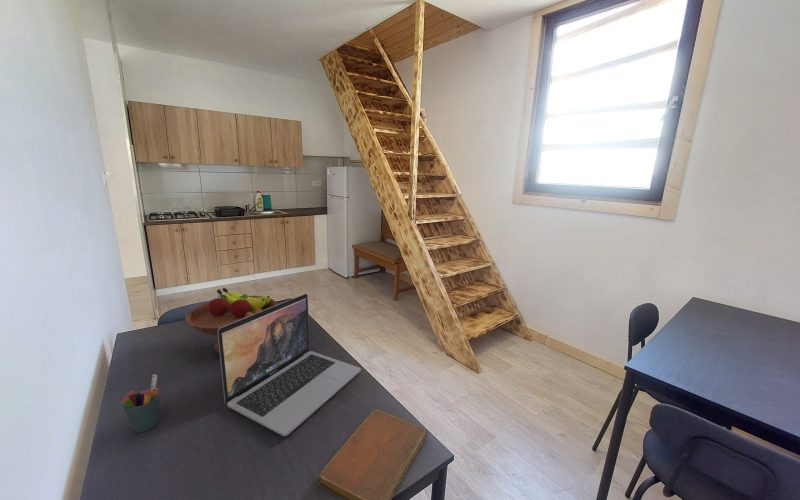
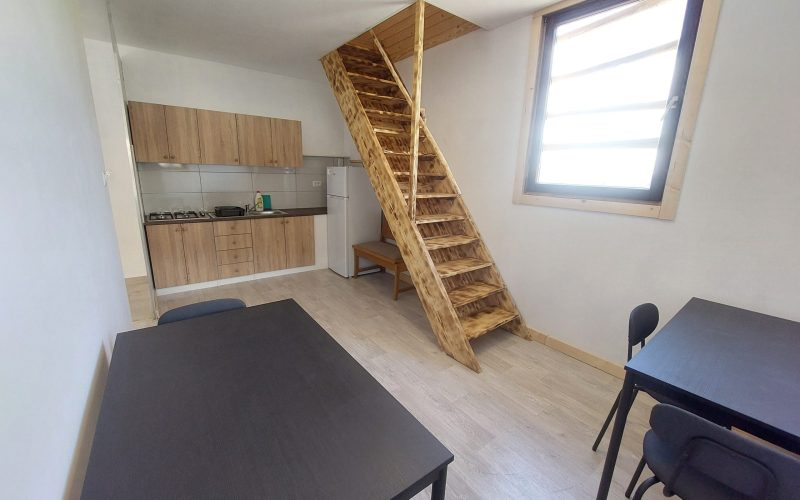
- notebook (377, 454)
- pen holder (143, 404)
- laptop (297, 352)
- fruit bowl (235, 320)
